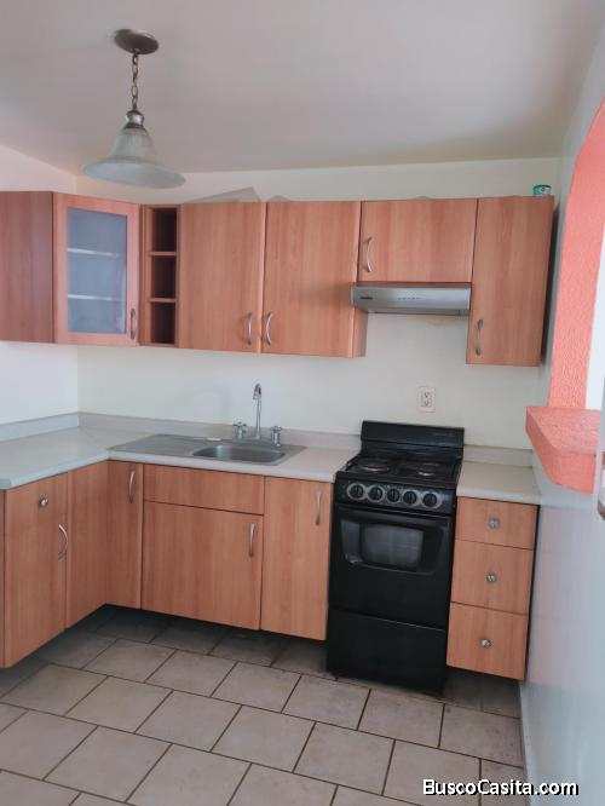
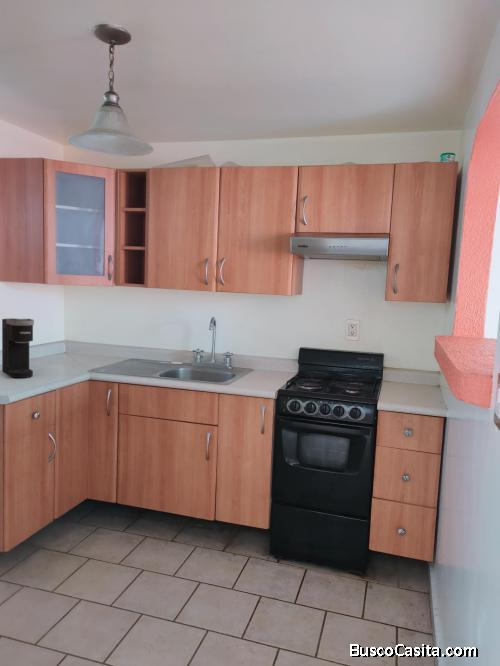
+ coffee maker (17, 346)
